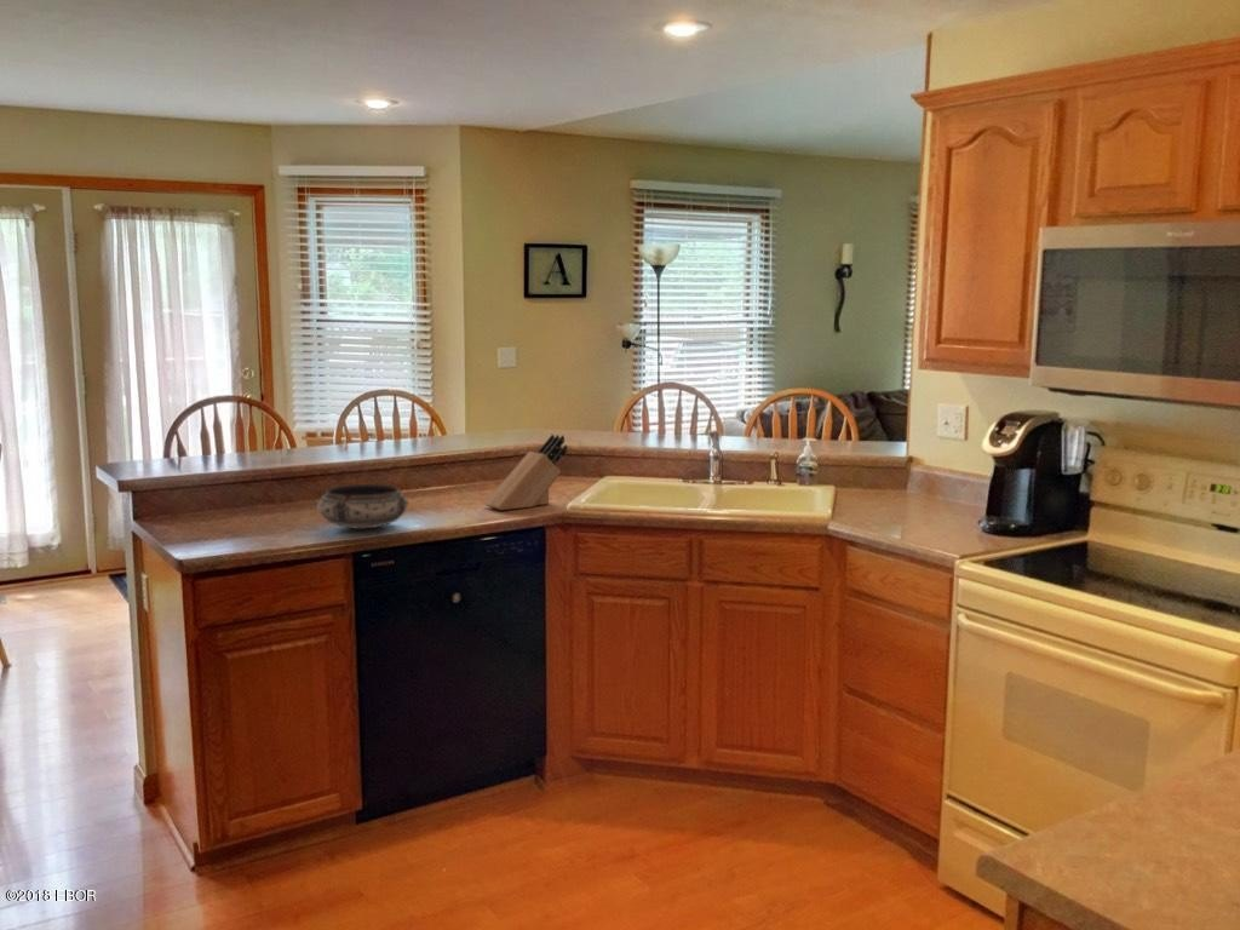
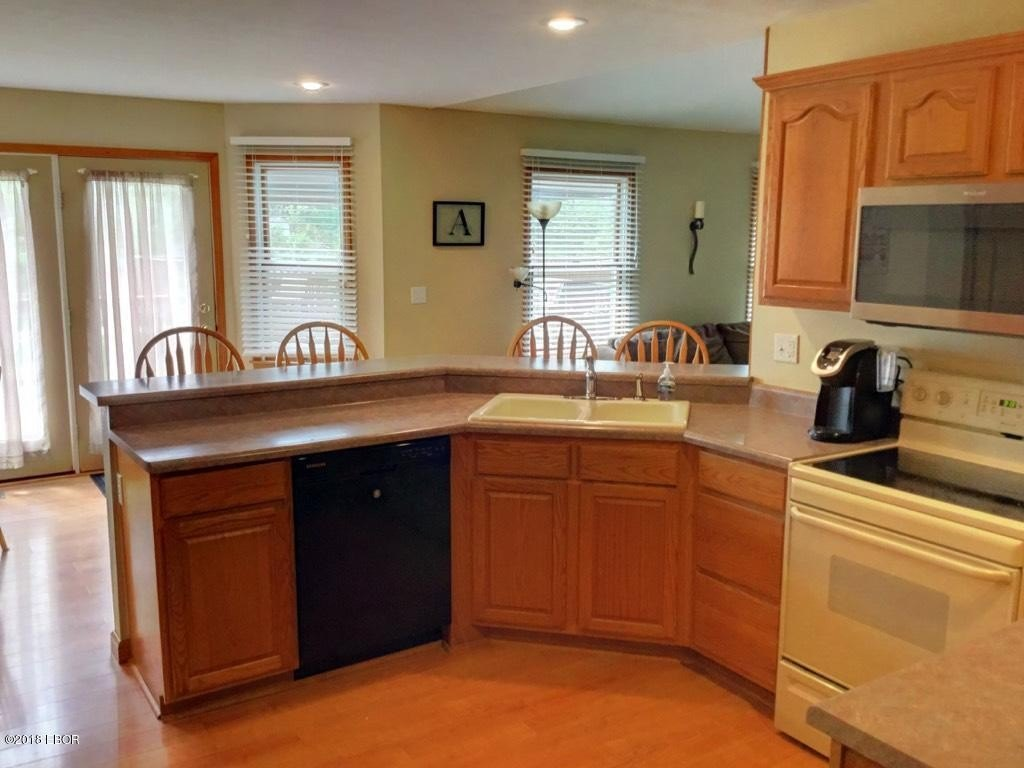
- knife block (528, 470)
- bowl (363, 507)
